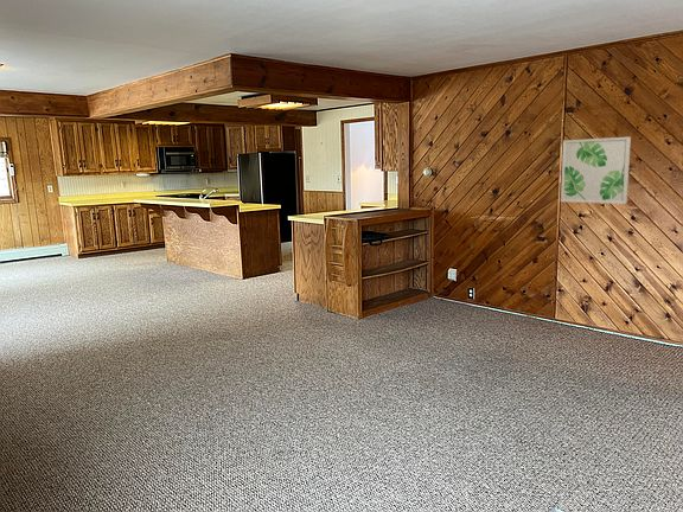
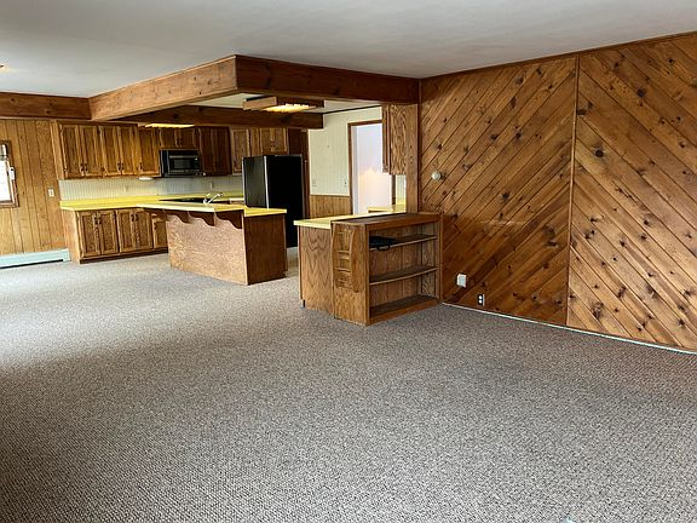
- wall art (593, 171)
